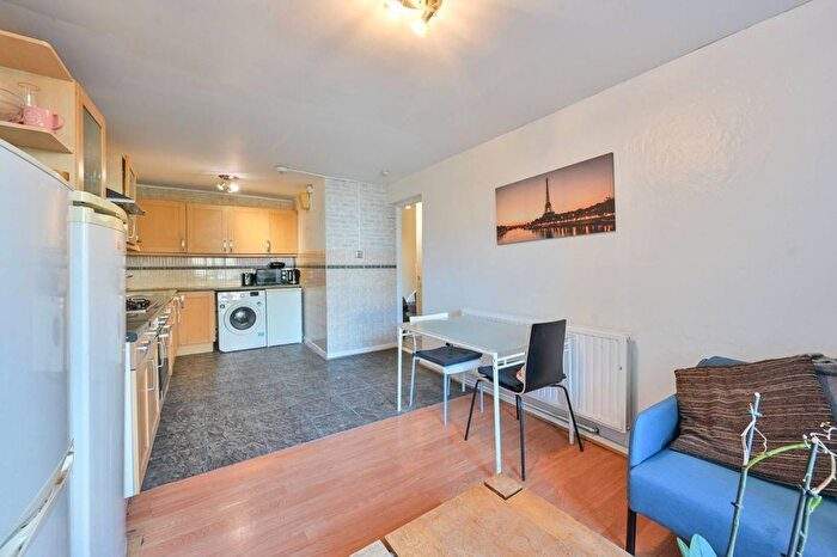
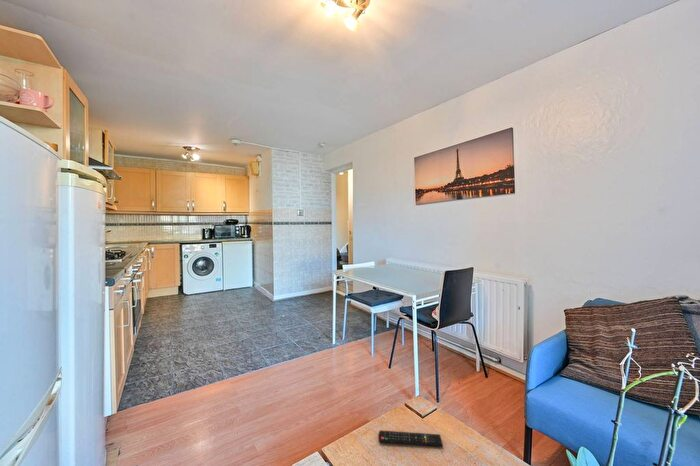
+ remote control (409, 438)
